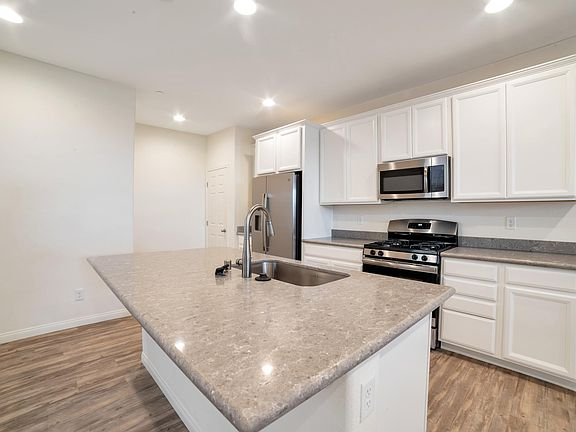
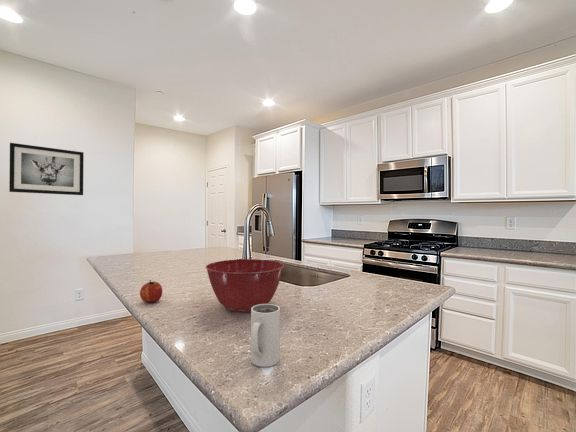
+ mixing bowl (245, 285)
+ mug (262, 336)
+ fruit (151, 291)
+ wall art (48, 170)
